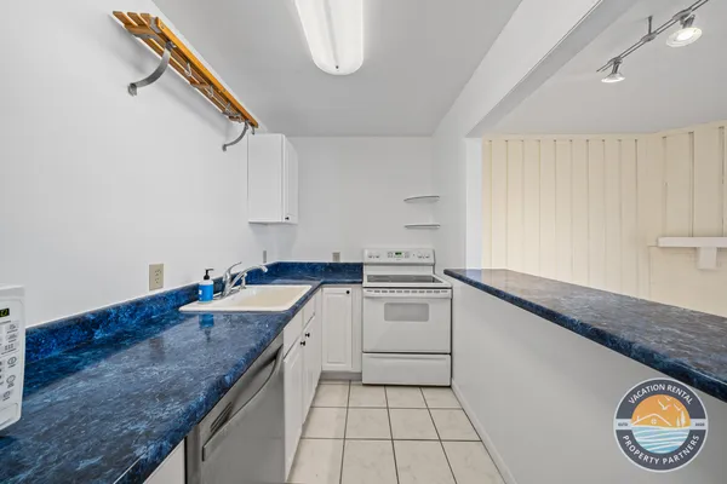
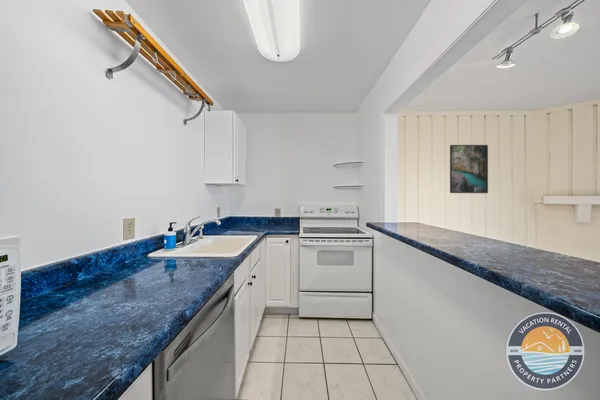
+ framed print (468, 169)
